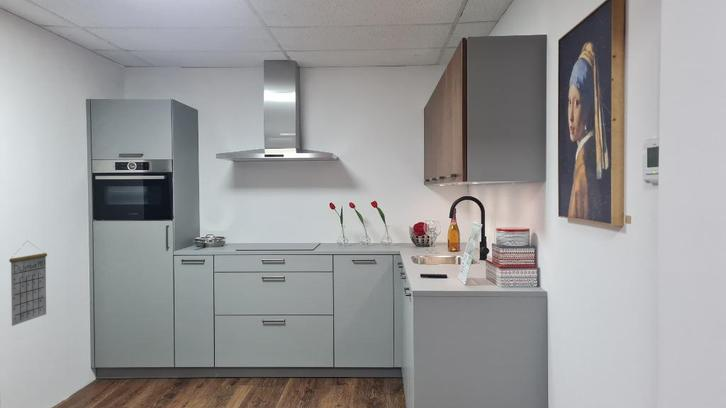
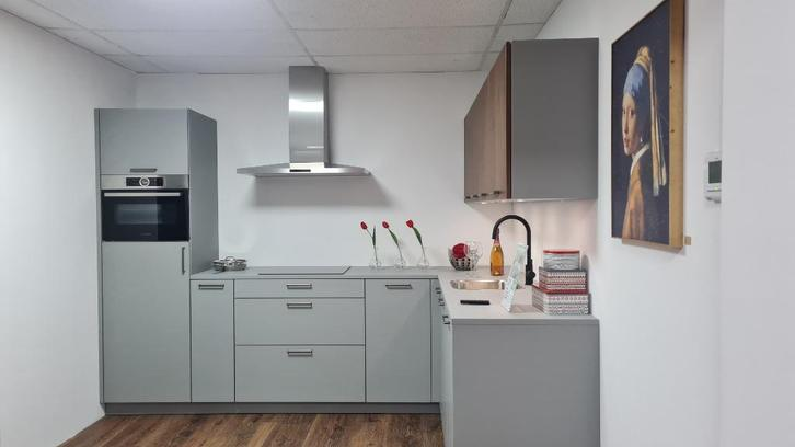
- calendar (29, 280)
